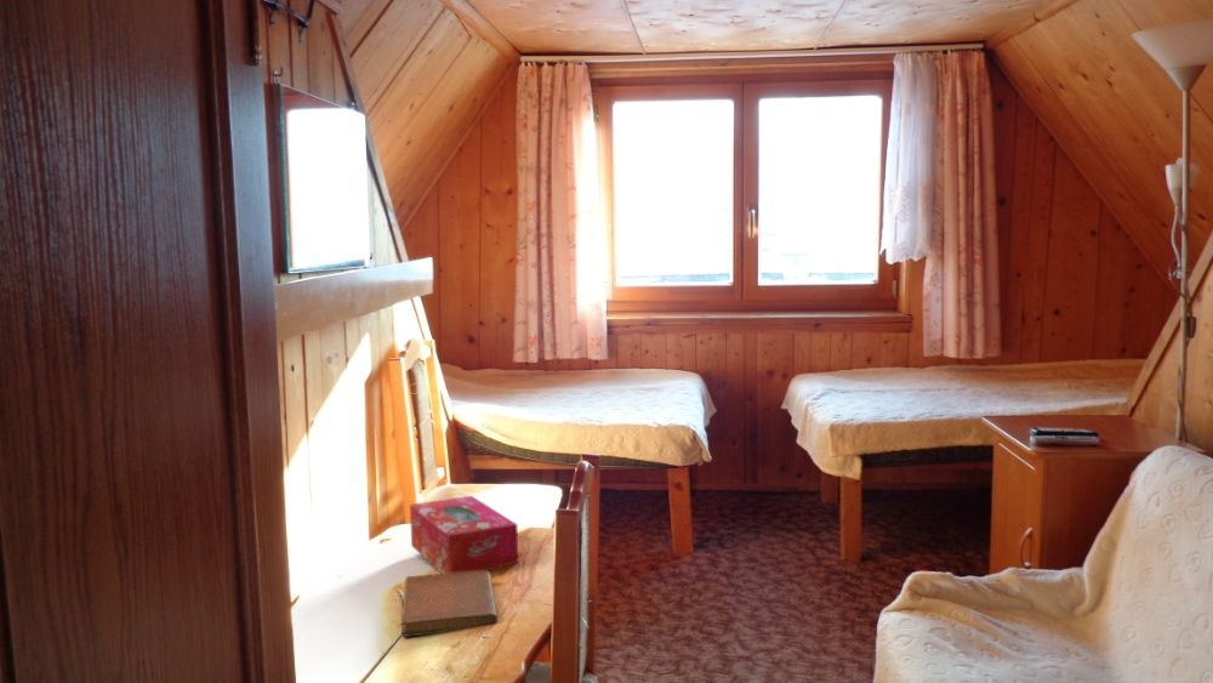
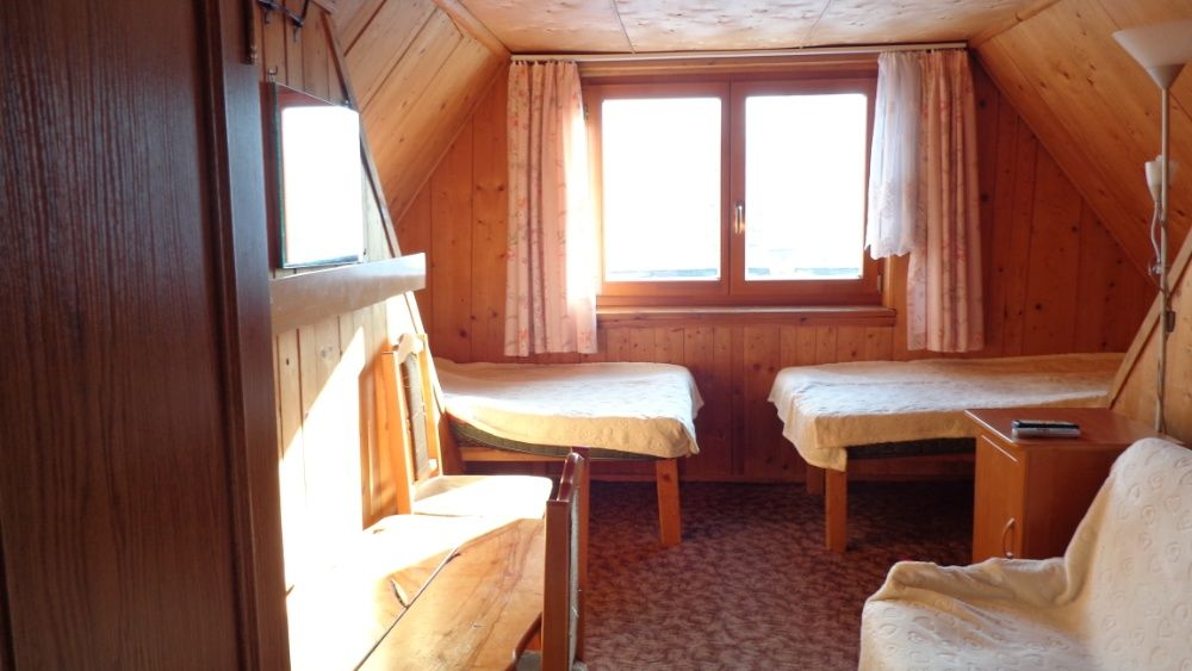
- notebook (449, 601)
- tissue box (461, 535)
